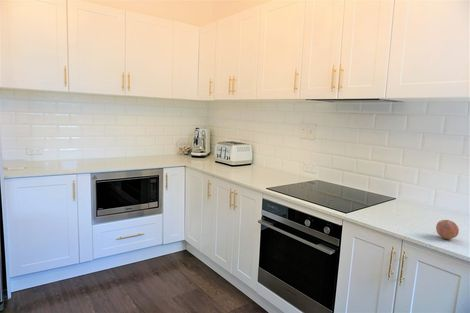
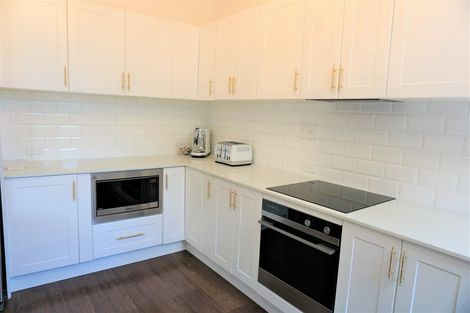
- fruit (446, 229)
